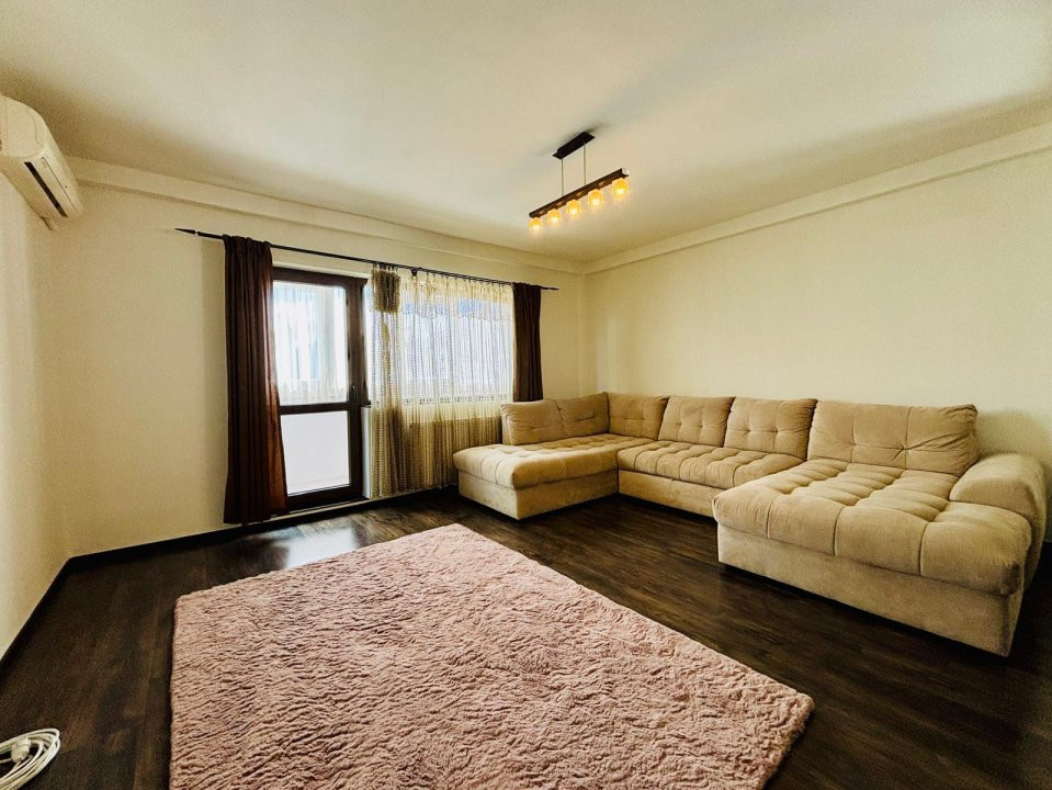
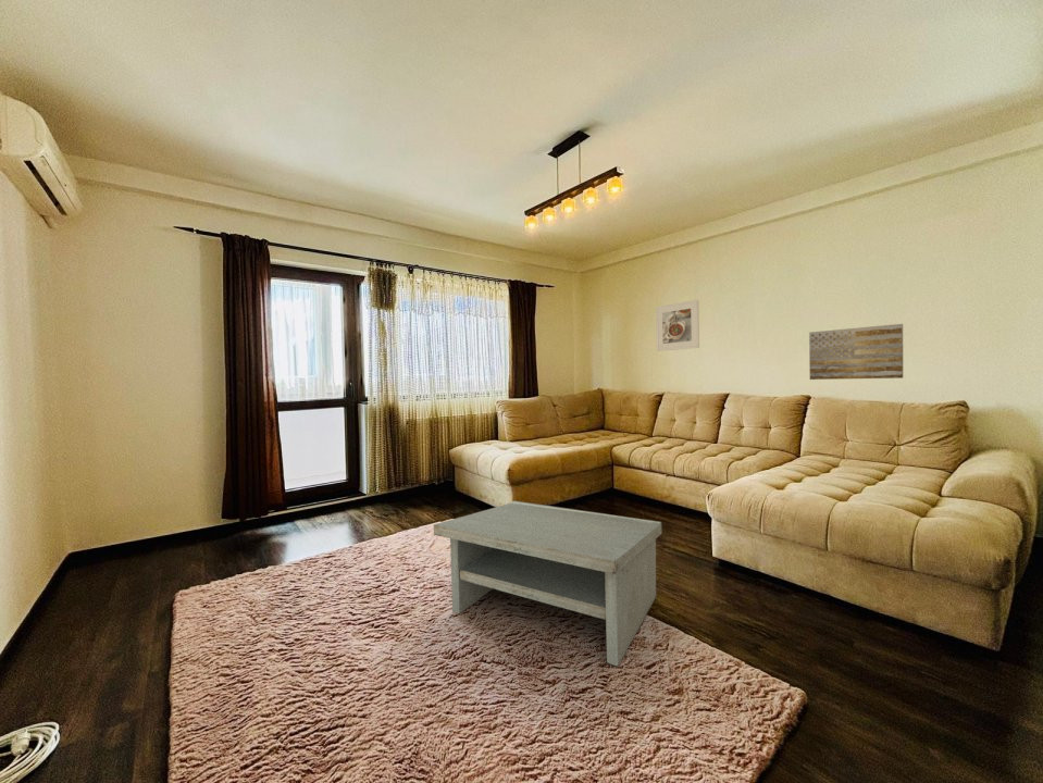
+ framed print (676, 326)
+ wall art (853, 353)
+ coffee table (552, 561)
